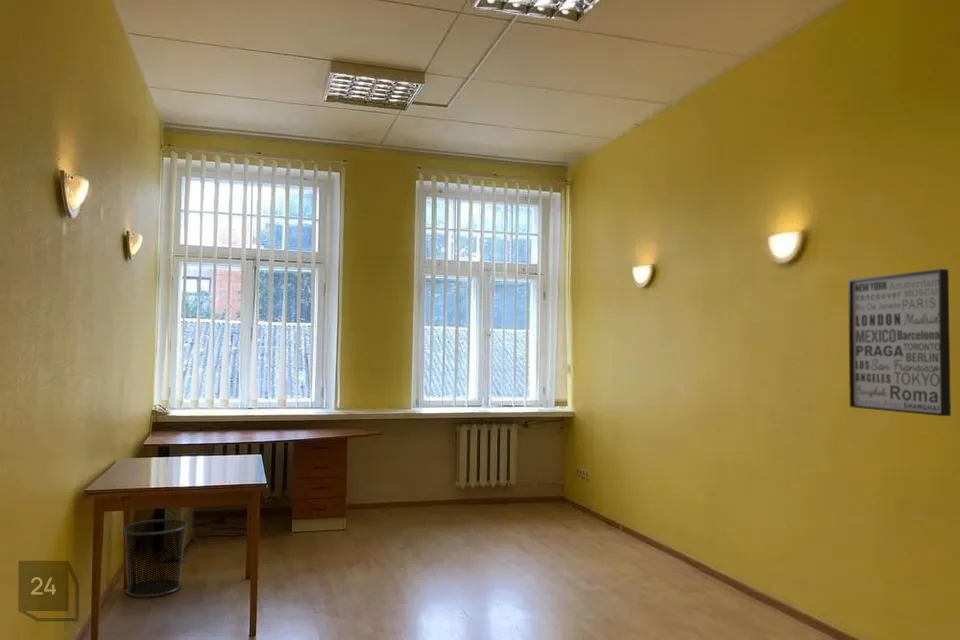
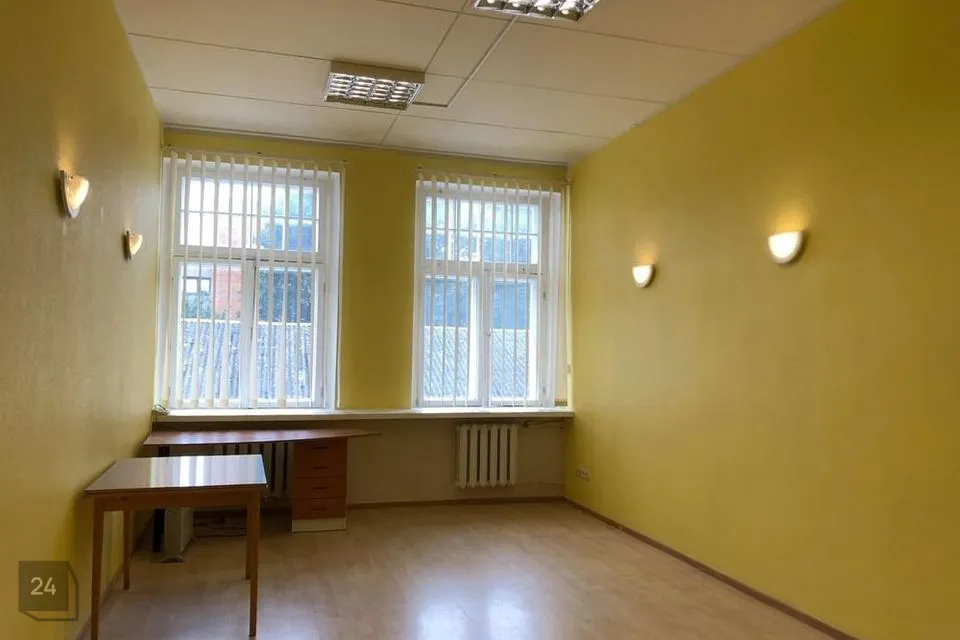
- waste bin (155, 557)
- wall art (895, 342)
